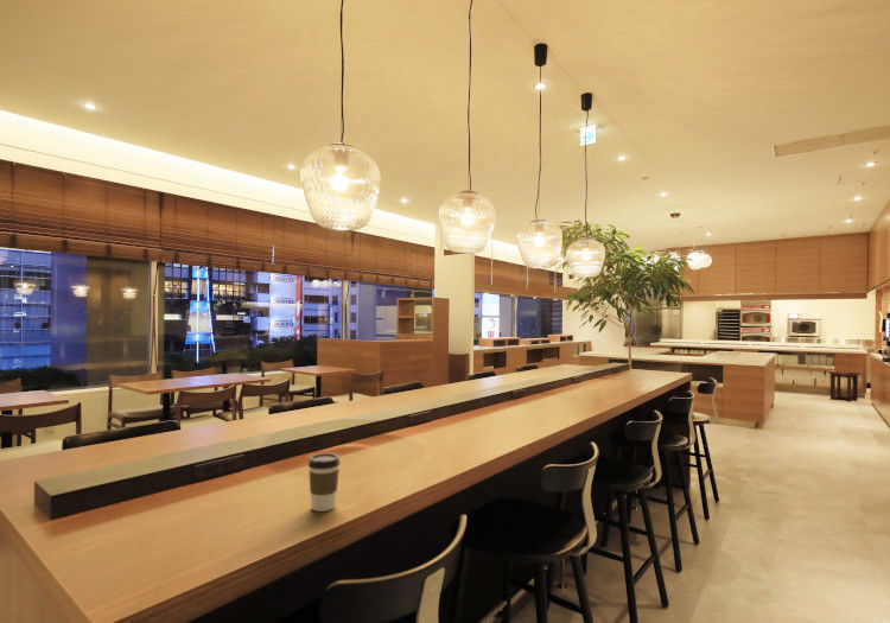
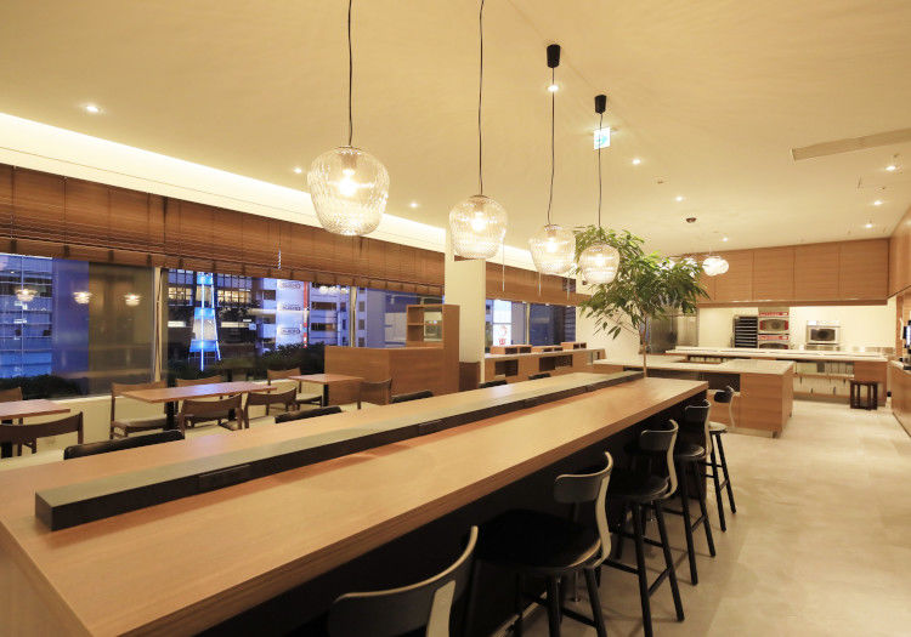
- coffee cup (323, 482)
